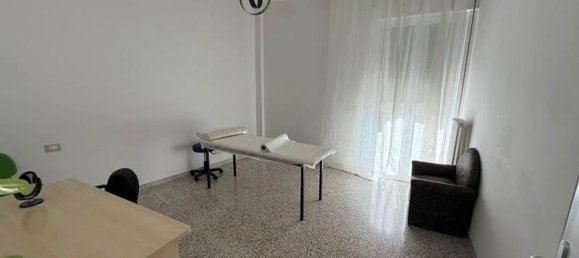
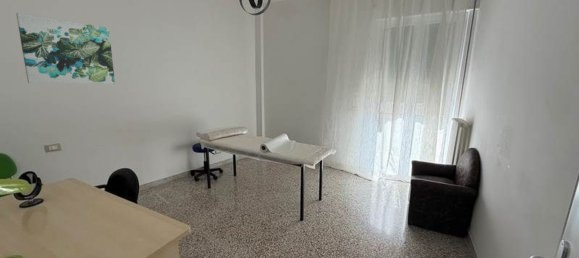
+ wall art (71, 53)
